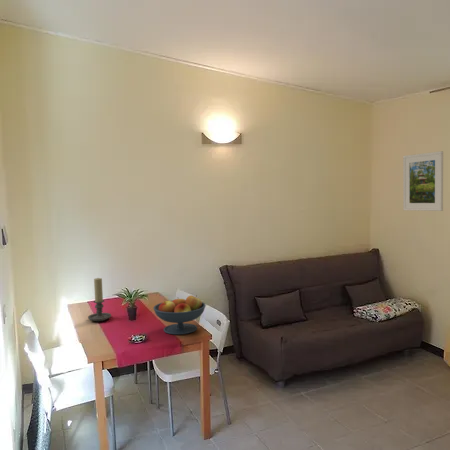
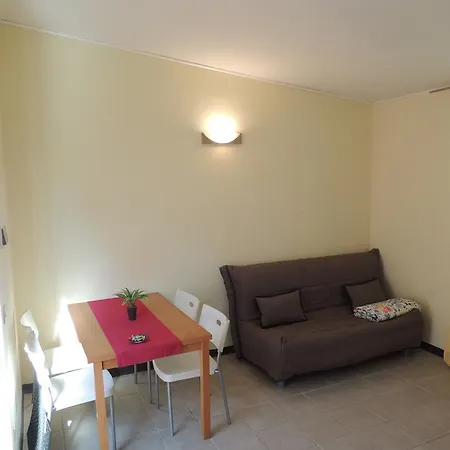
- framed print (422, 182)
- fruit bowl (179, 313)
- candle holder (98, 298)
